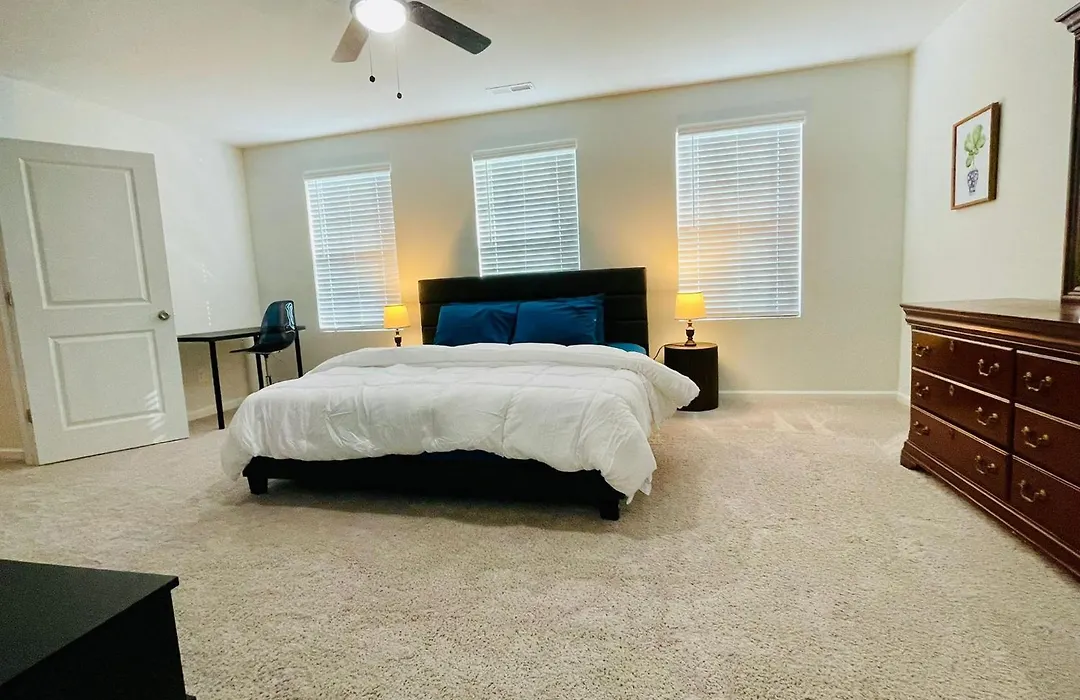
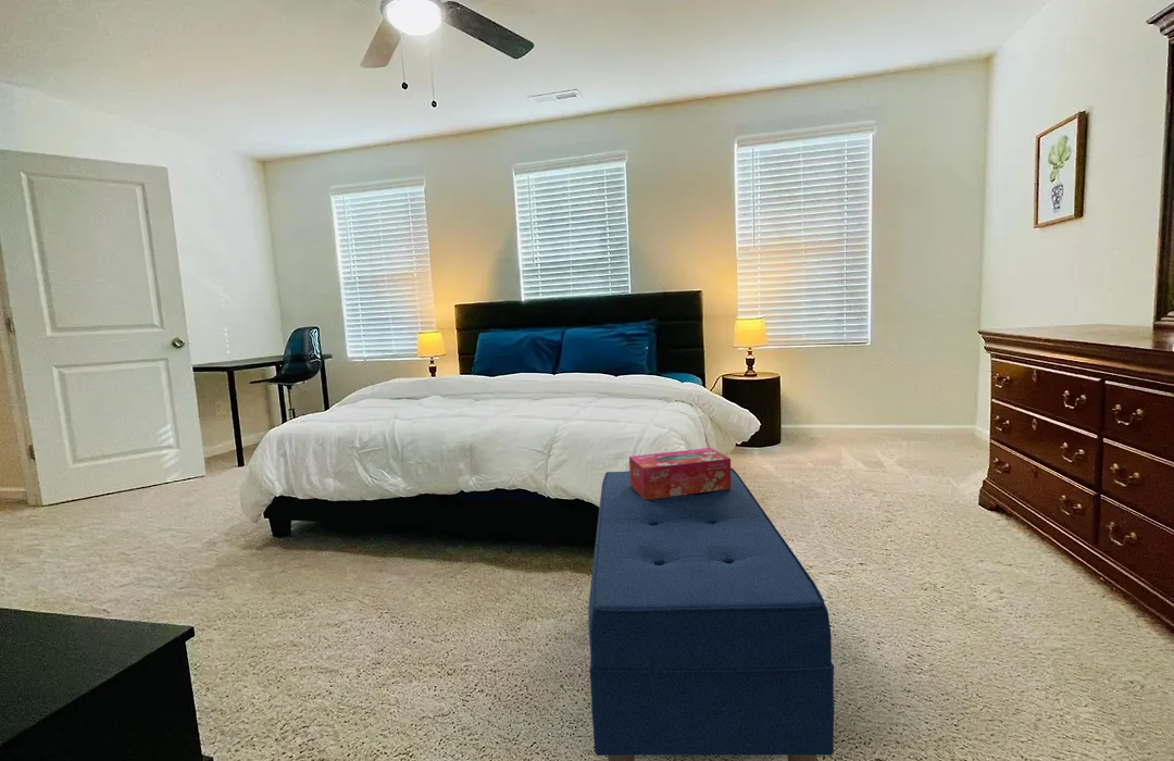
+ tissue box (678, 471)
+ bench (685, 596)
